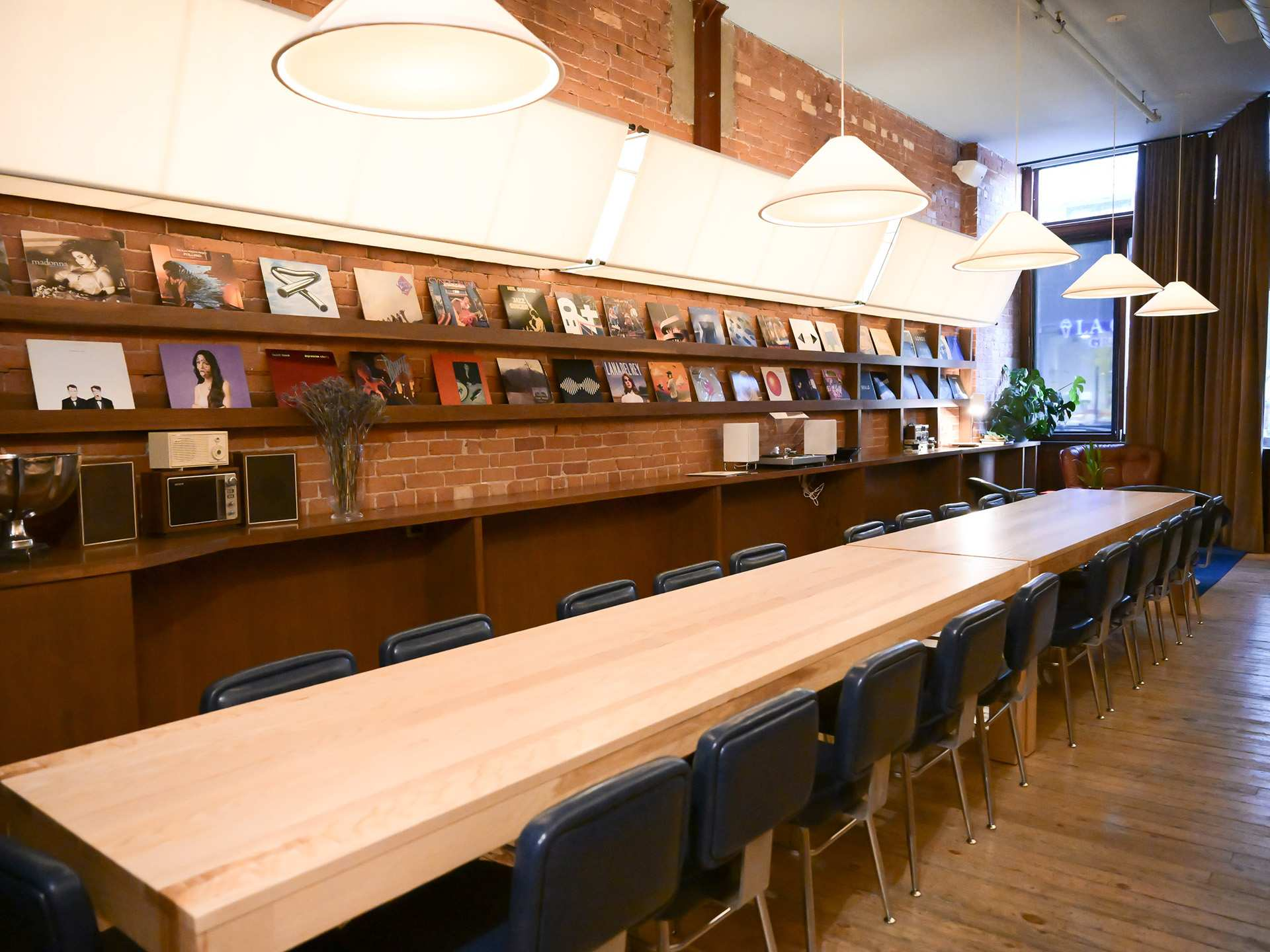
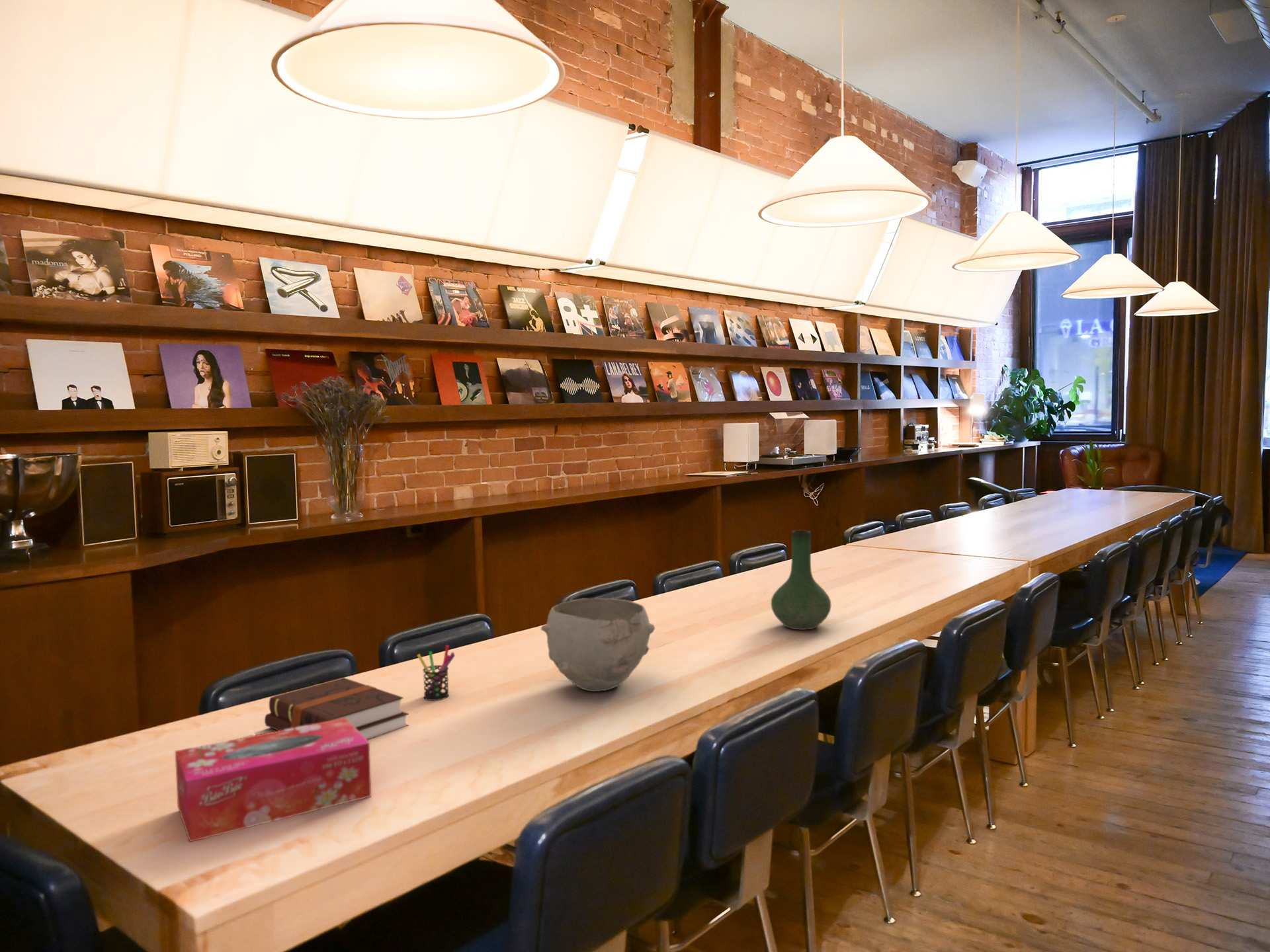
+ bowl (597, 647)
+ vase (800, 578)
+ tissue box (274, 774)
+ hardback book (336, 711)
+ pen holder (436, 672)
